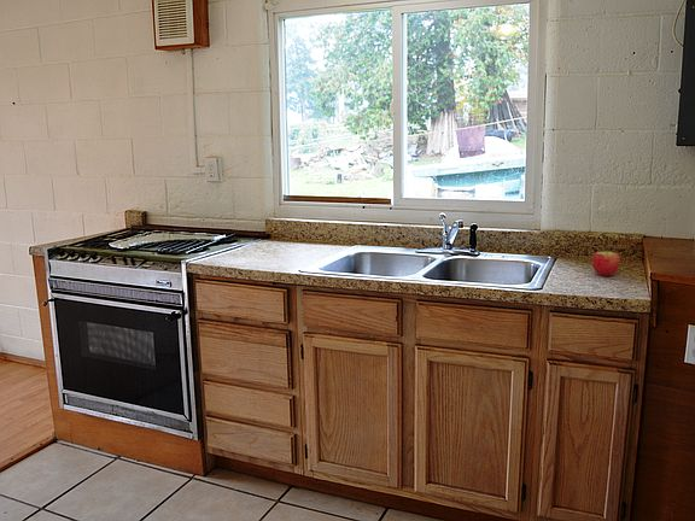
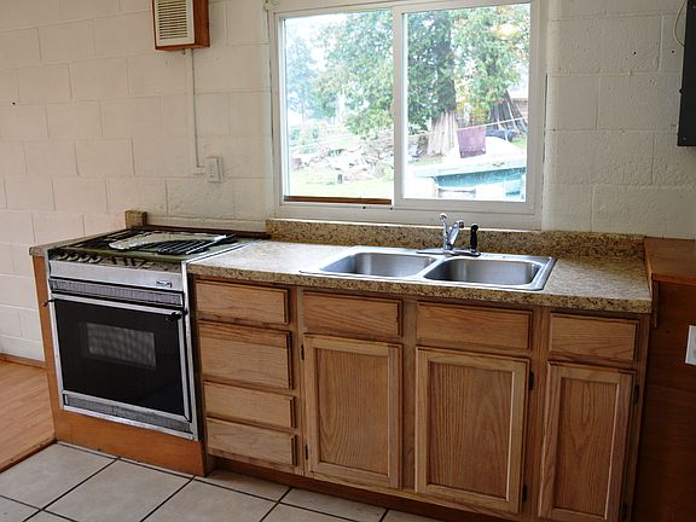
- apple (606, 259)
